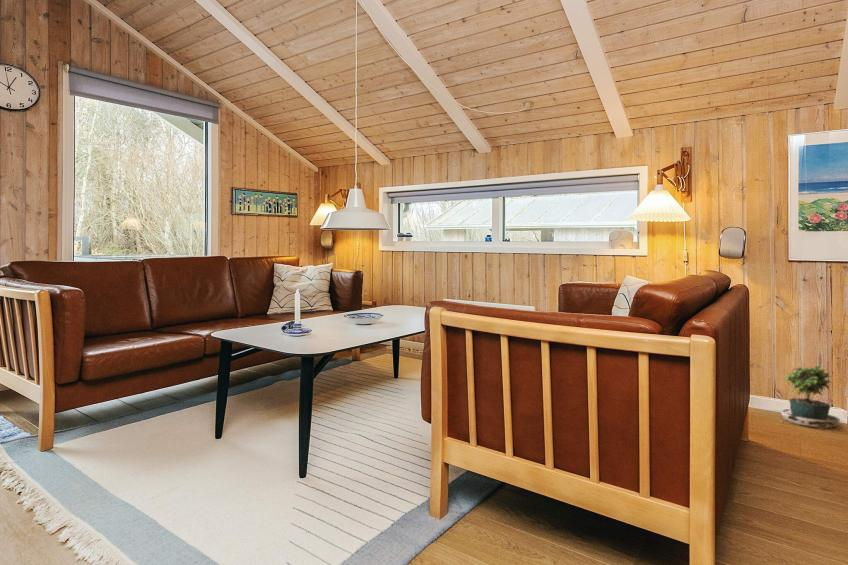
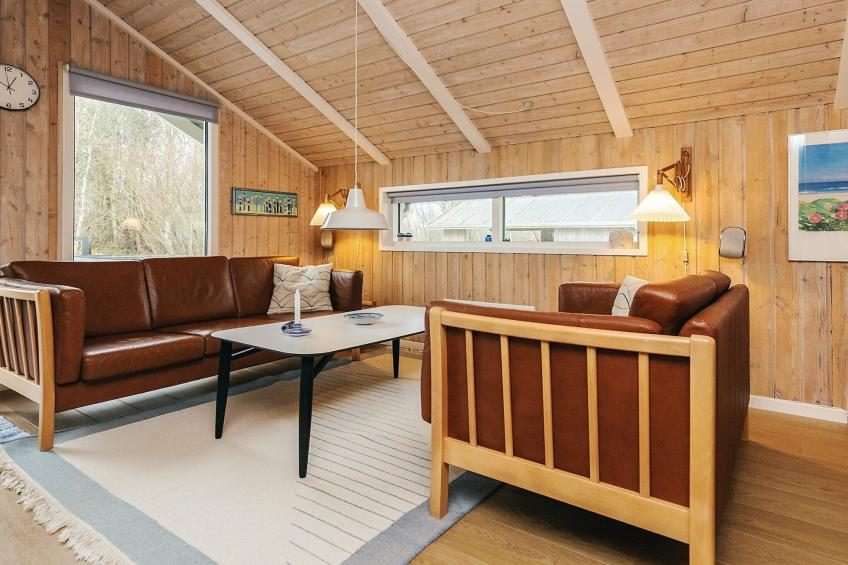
- potted plant (807, 393)
